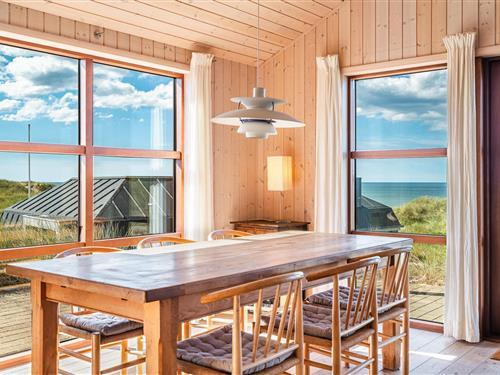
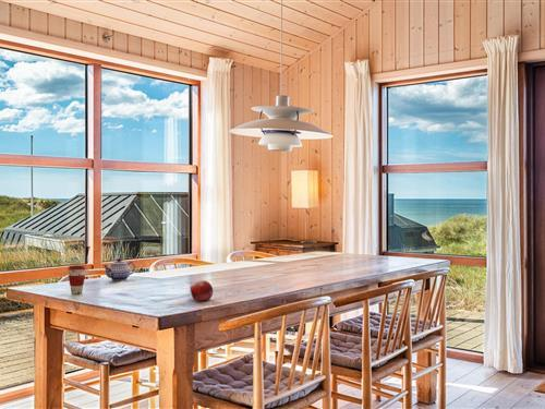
+ coffee cup (76, 279)
+ fruit (201, 290)
+ teapot (119, 268)
